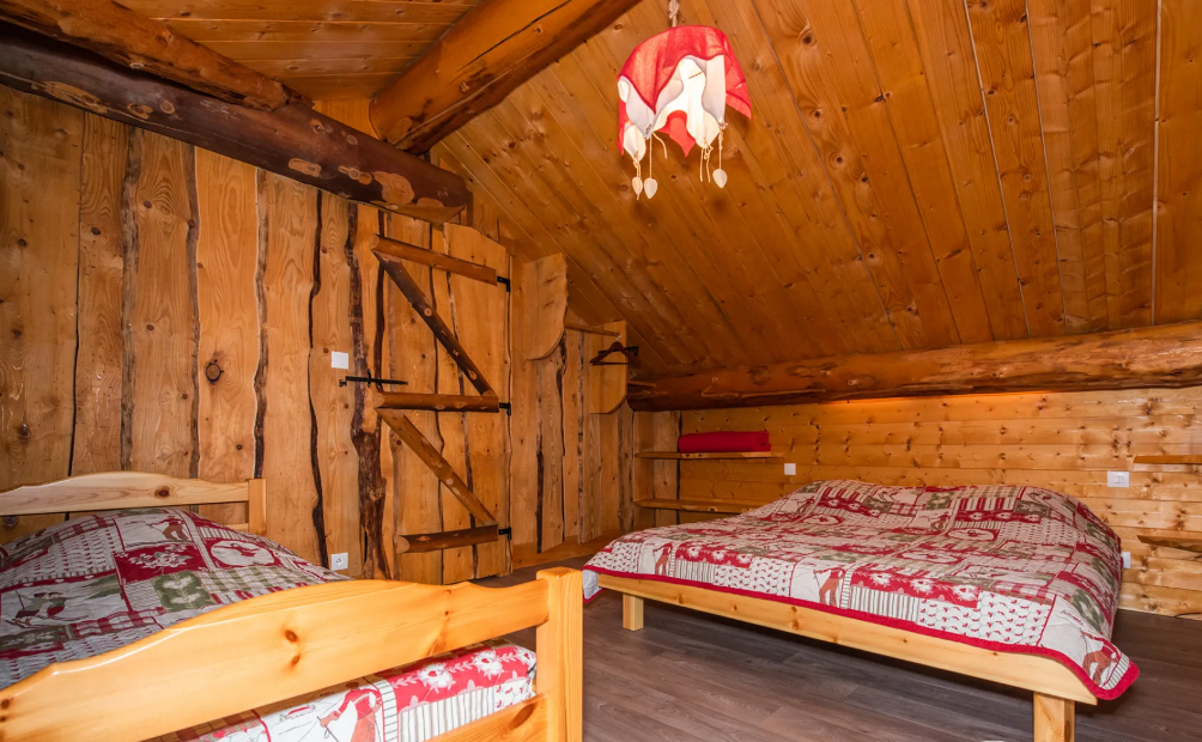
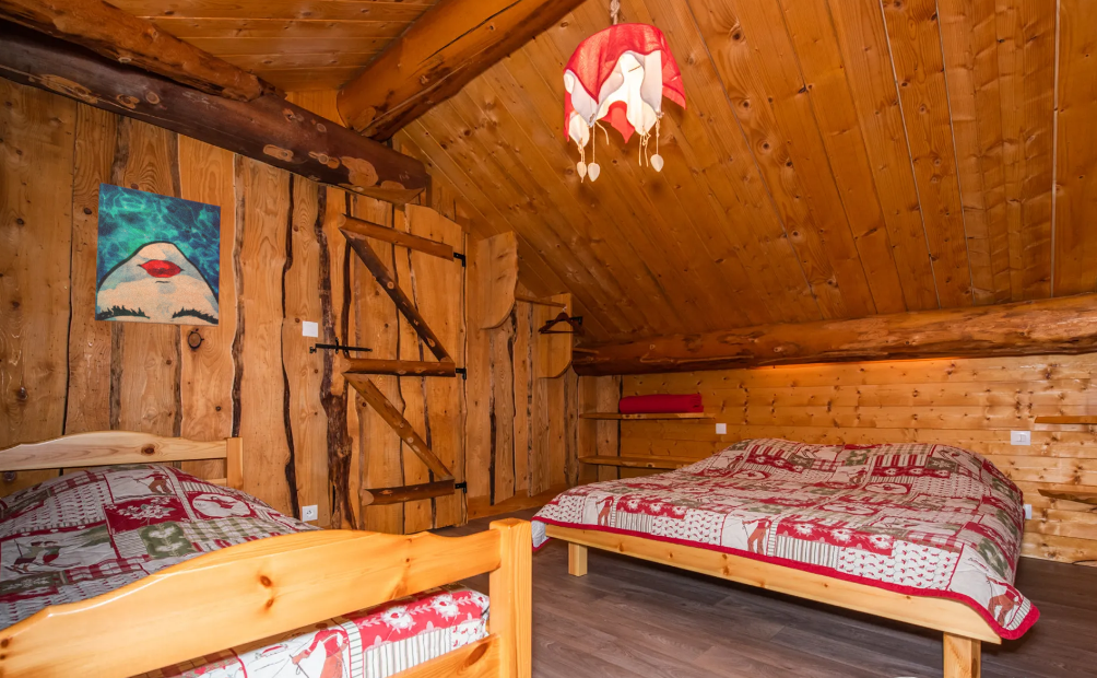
+ wall art (162, 259)
